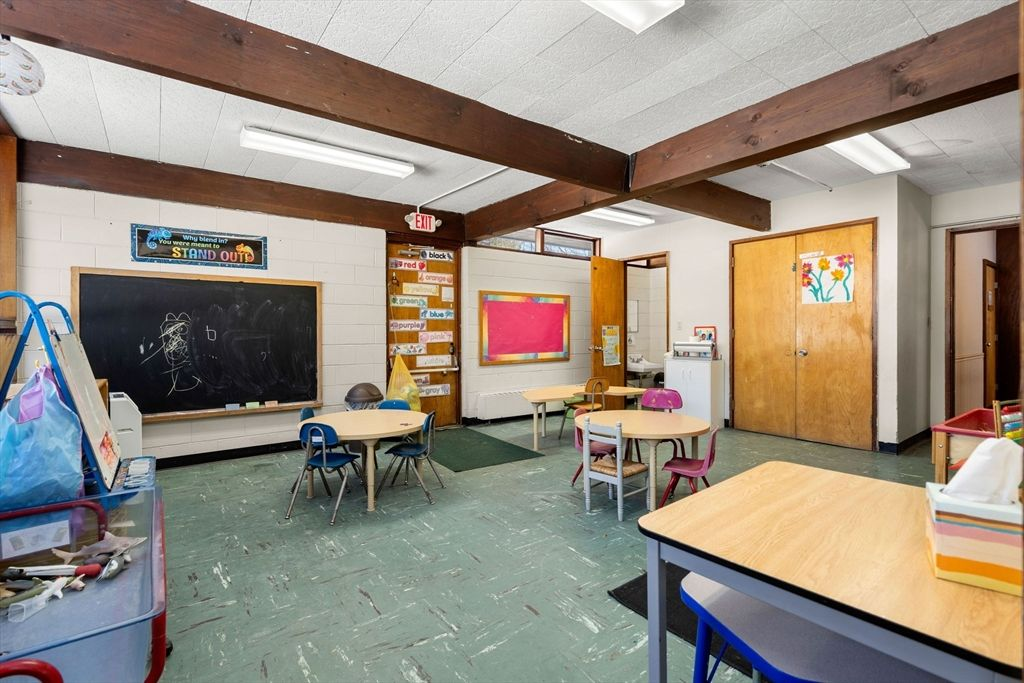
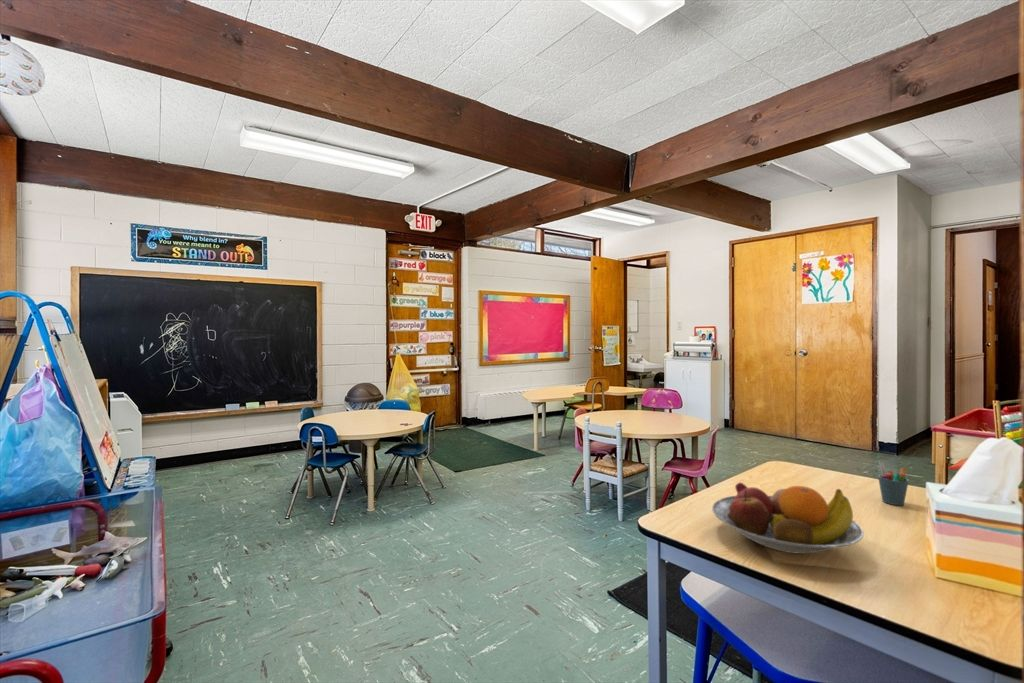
+ fruit bowl (782, 511)
+ pen holder (893, 483)
